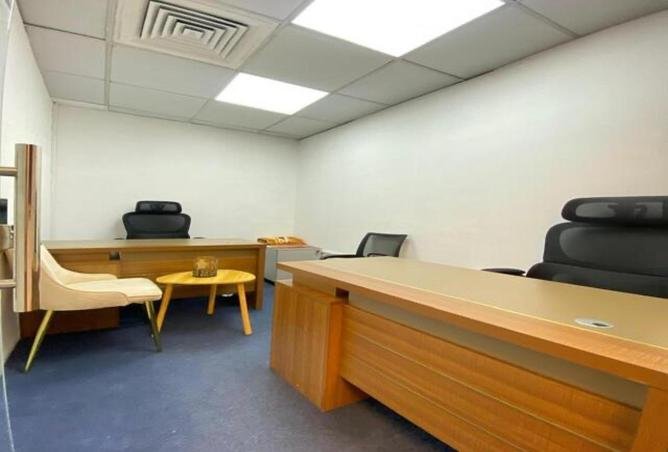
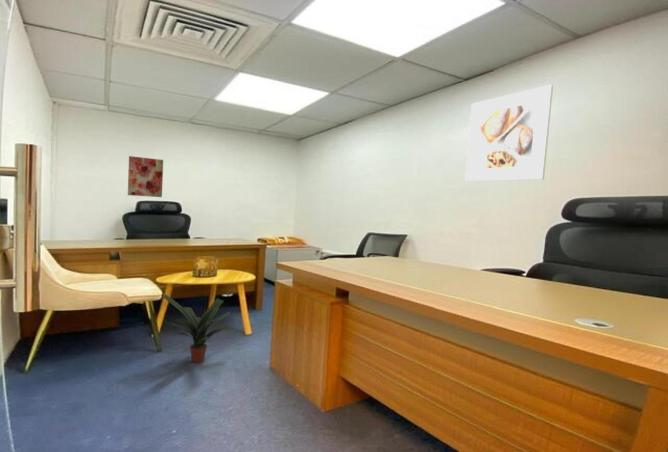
+ wall art (145, 177)
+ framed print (504, 137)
+ potted plant (195, 327)
